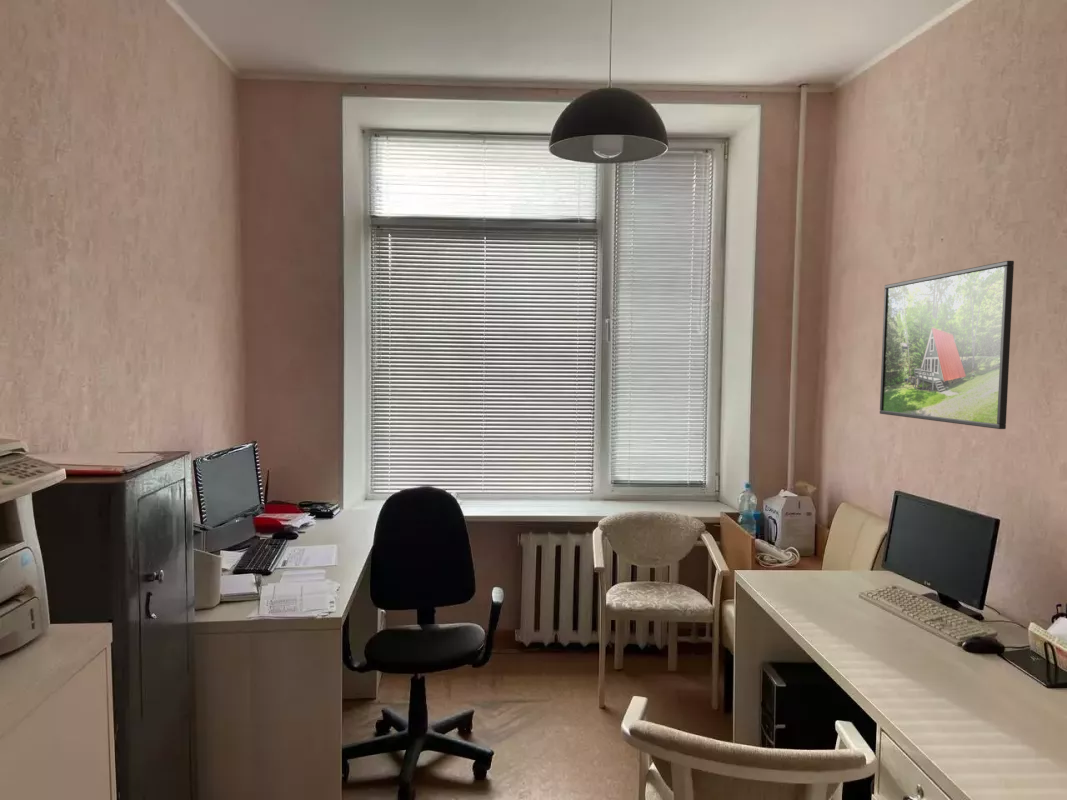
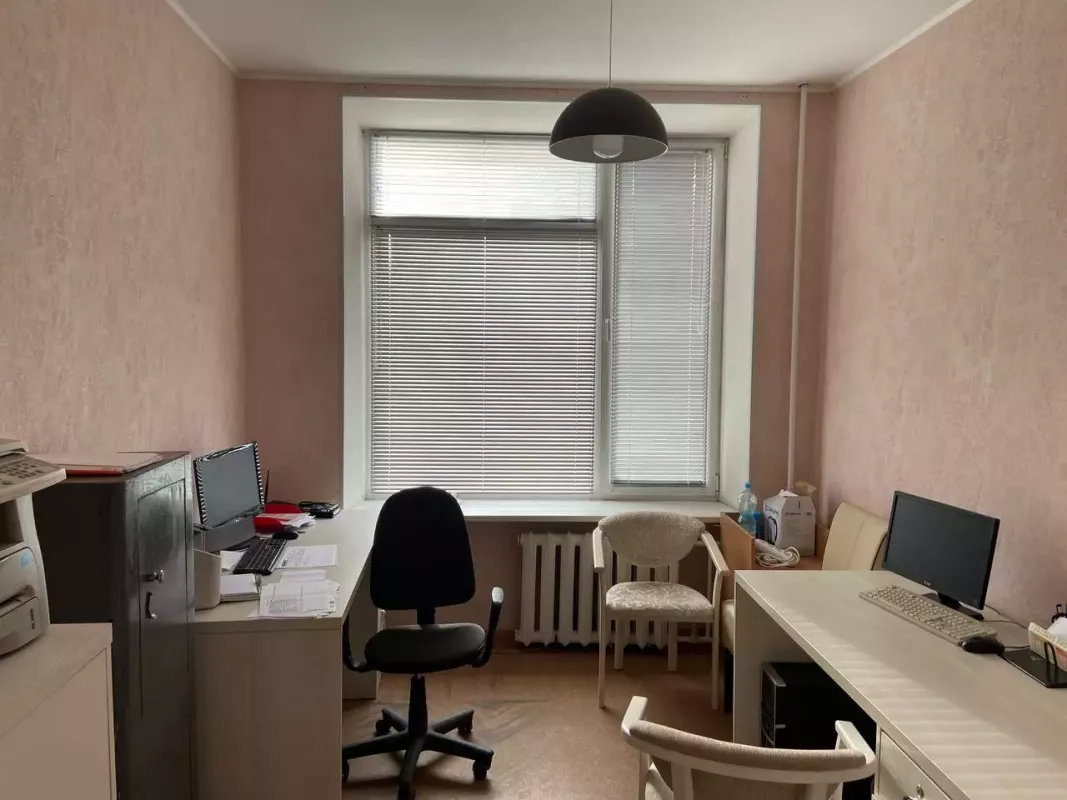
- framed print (937, 347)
